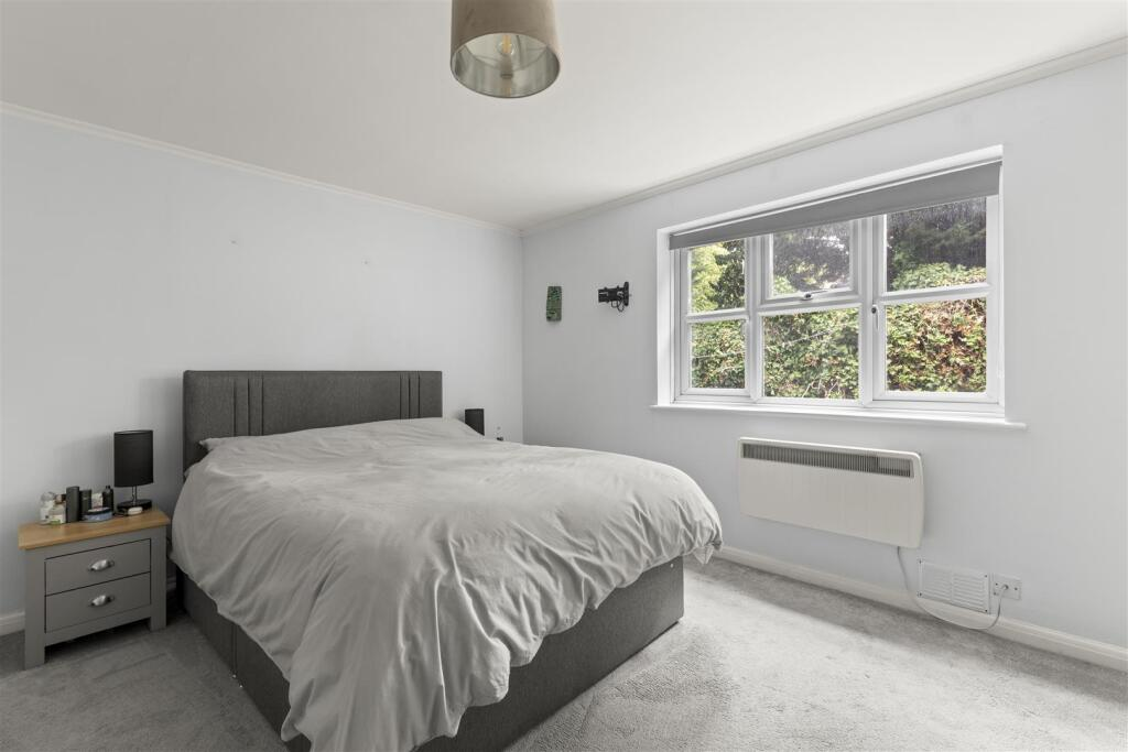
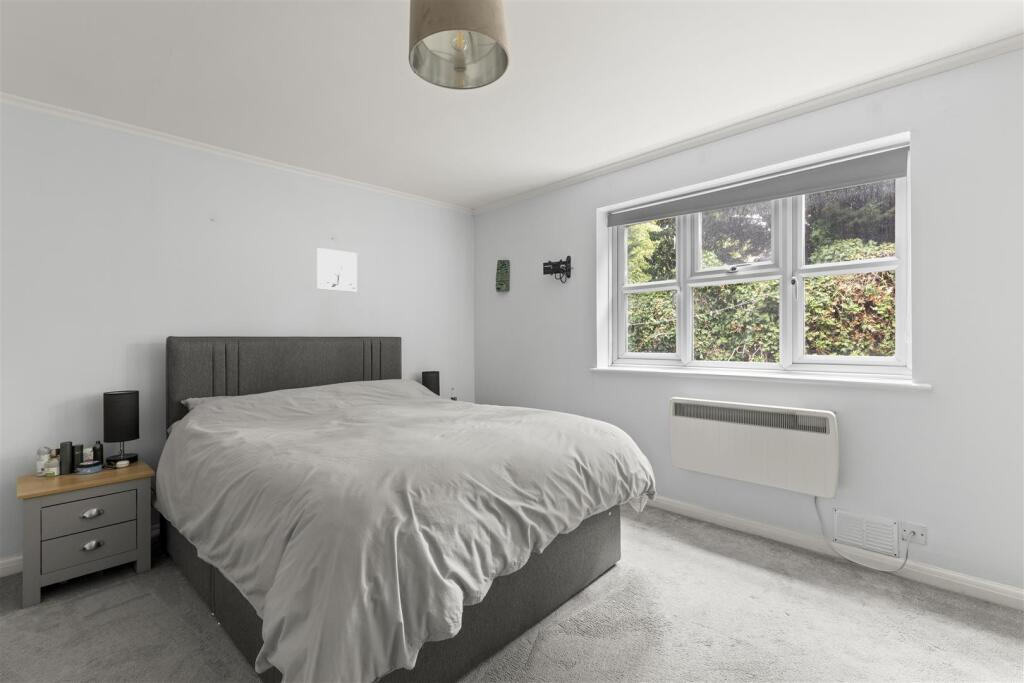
+ wall art (337, 270)
